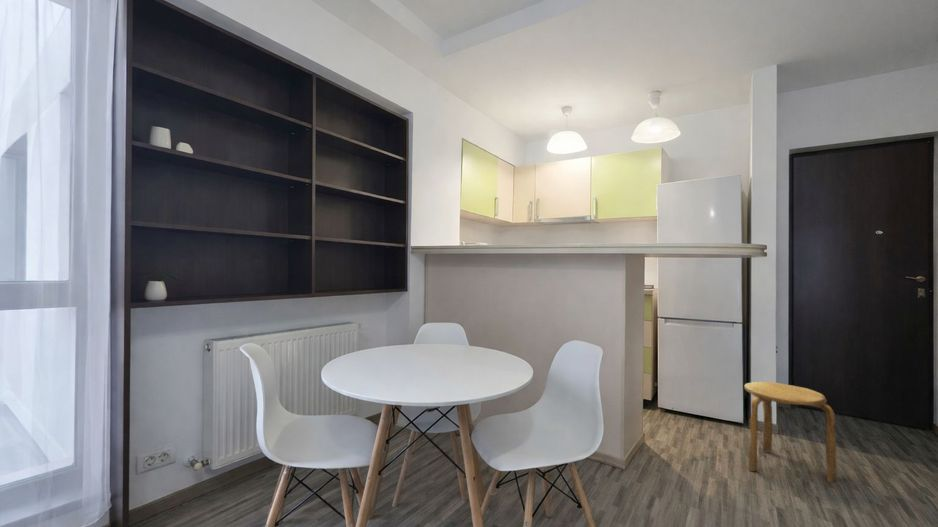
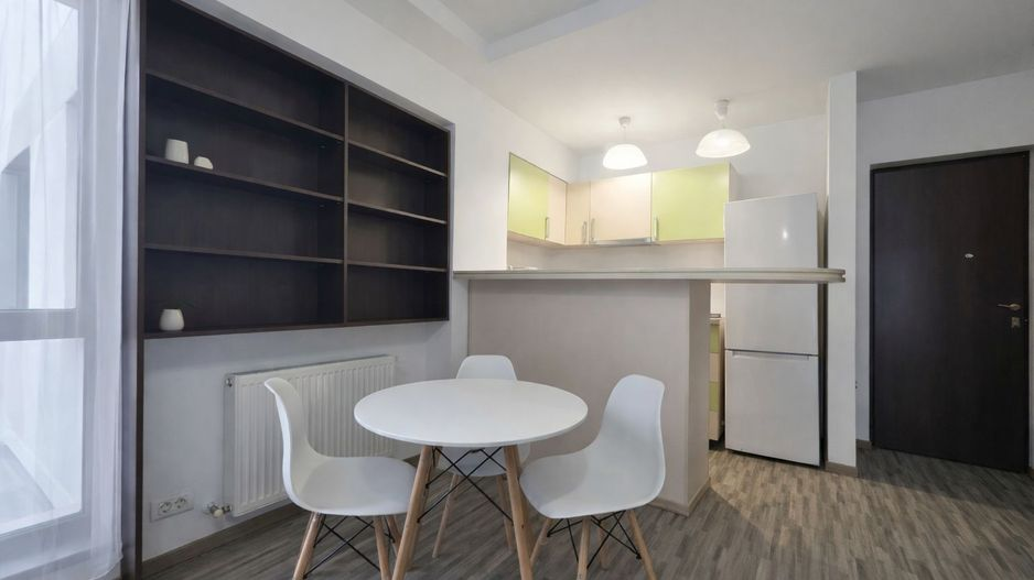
- stool (771, 427)
